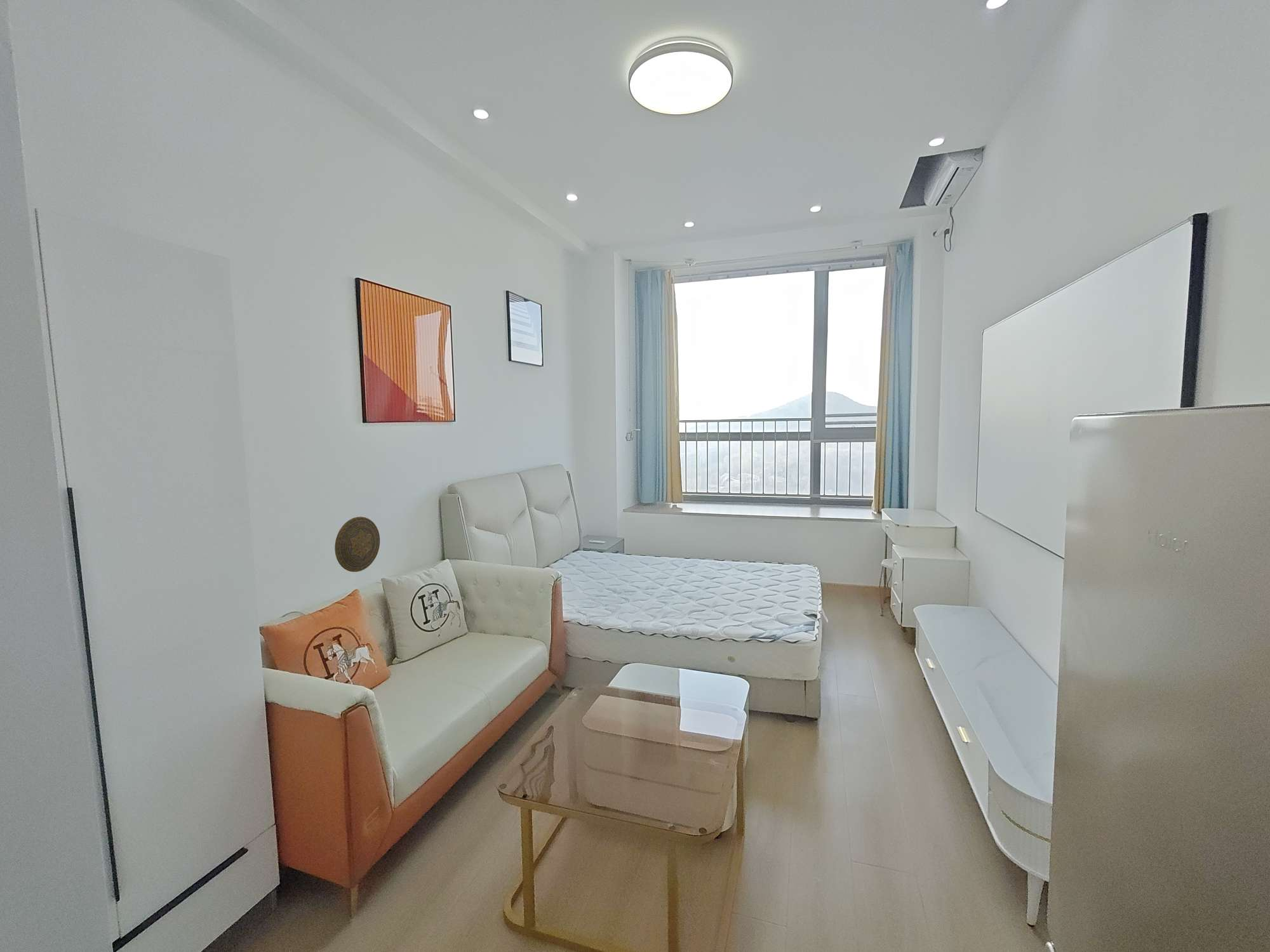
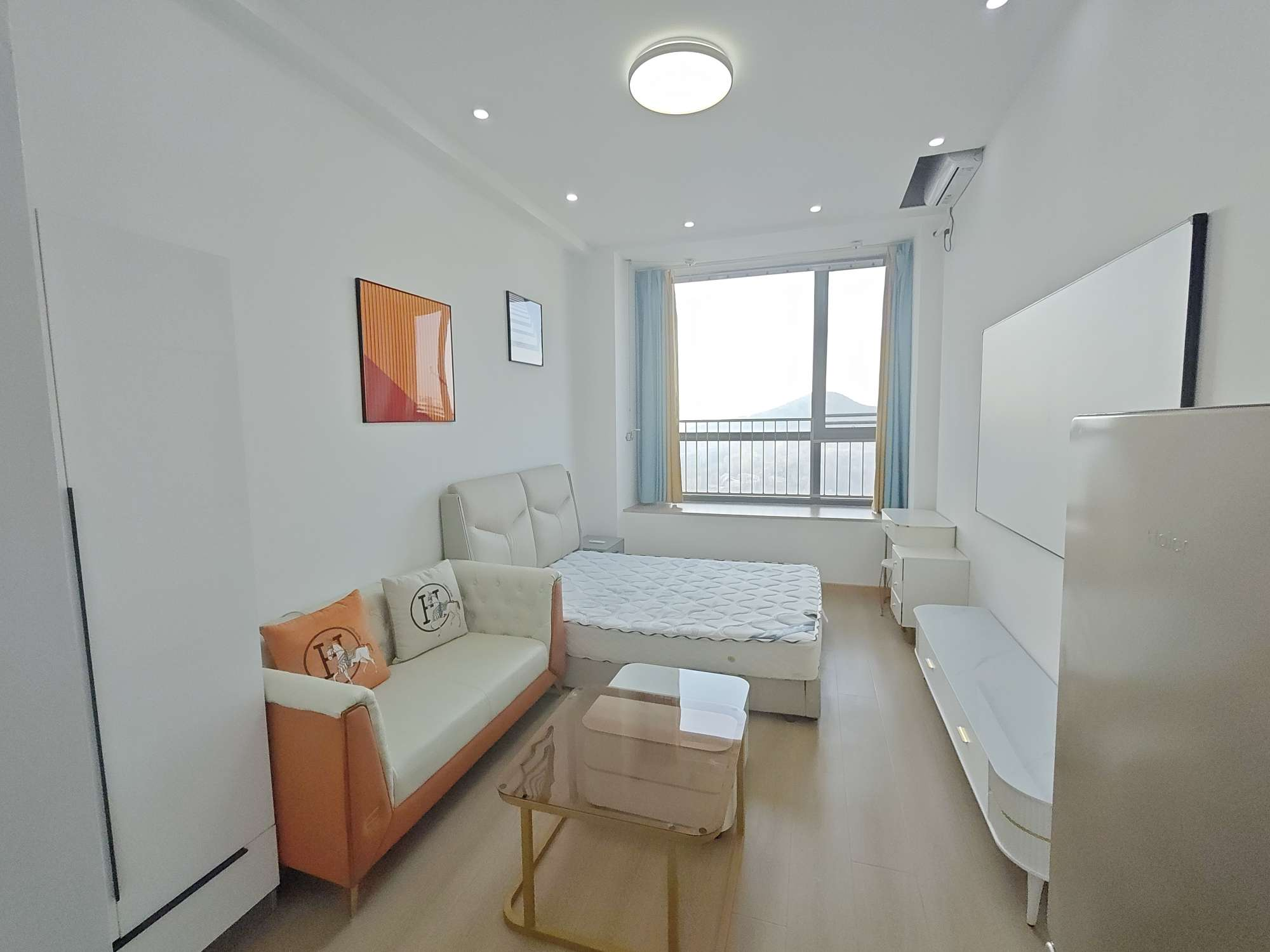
- decorative plate (360, 544)
